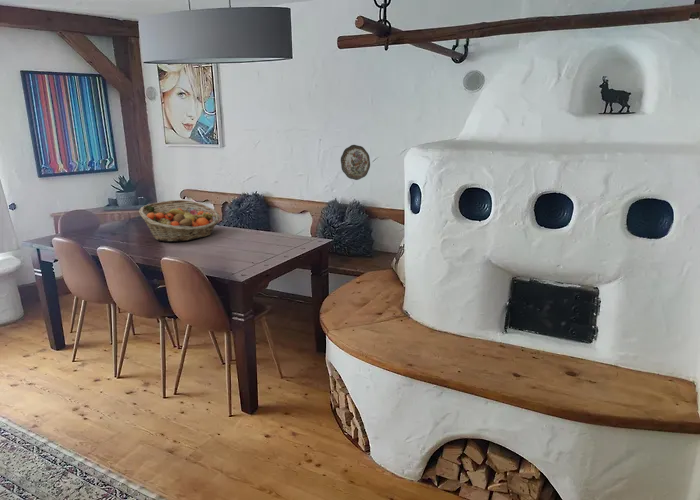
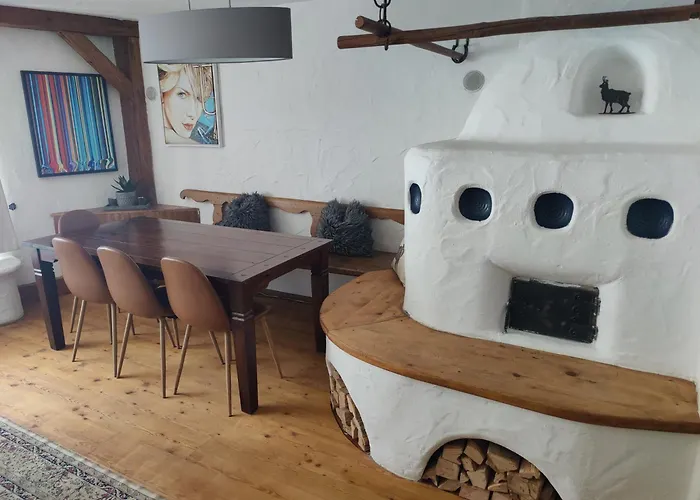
- fruit basket (181, 219)
- decorative plate (355, 162)
